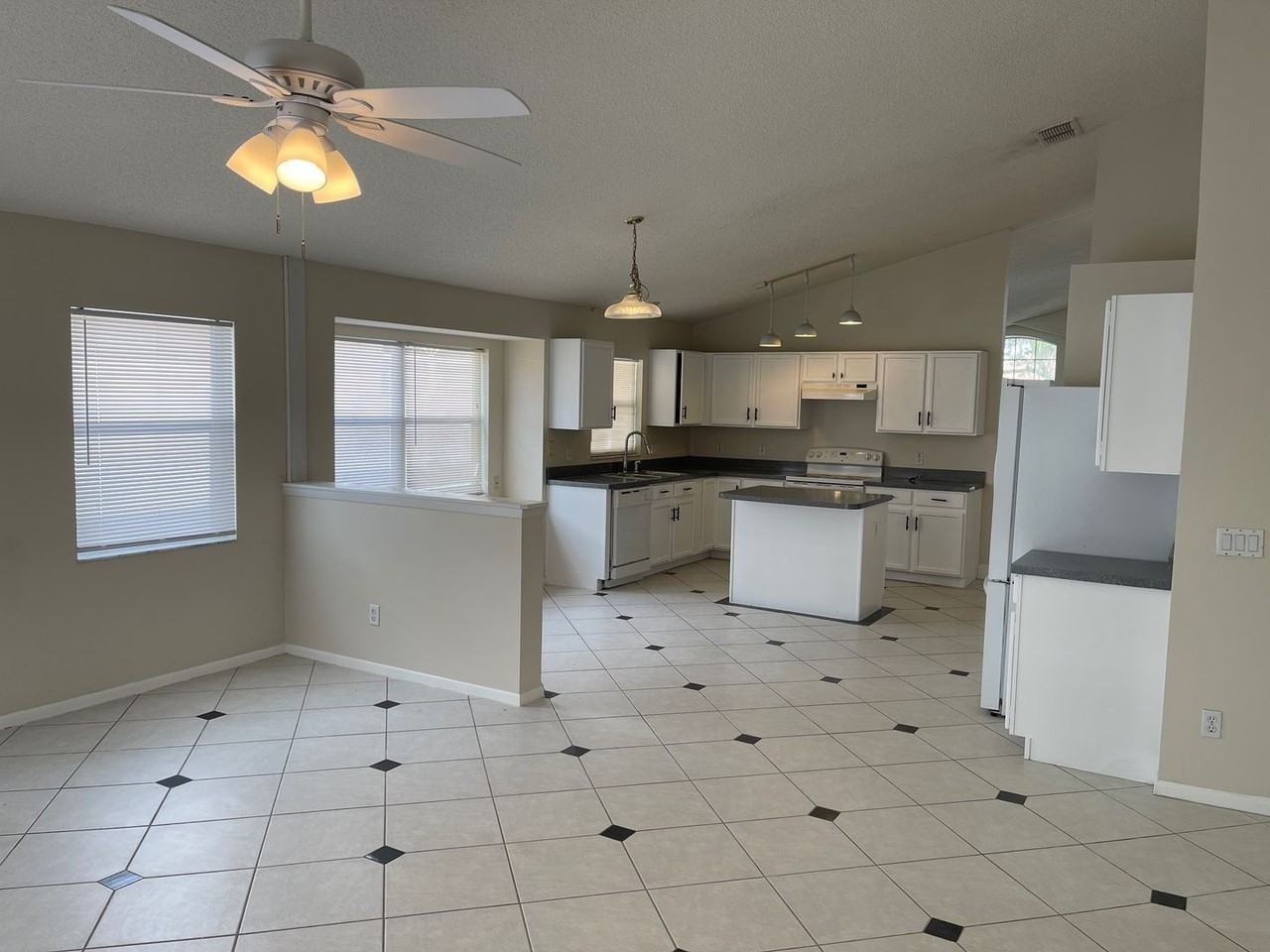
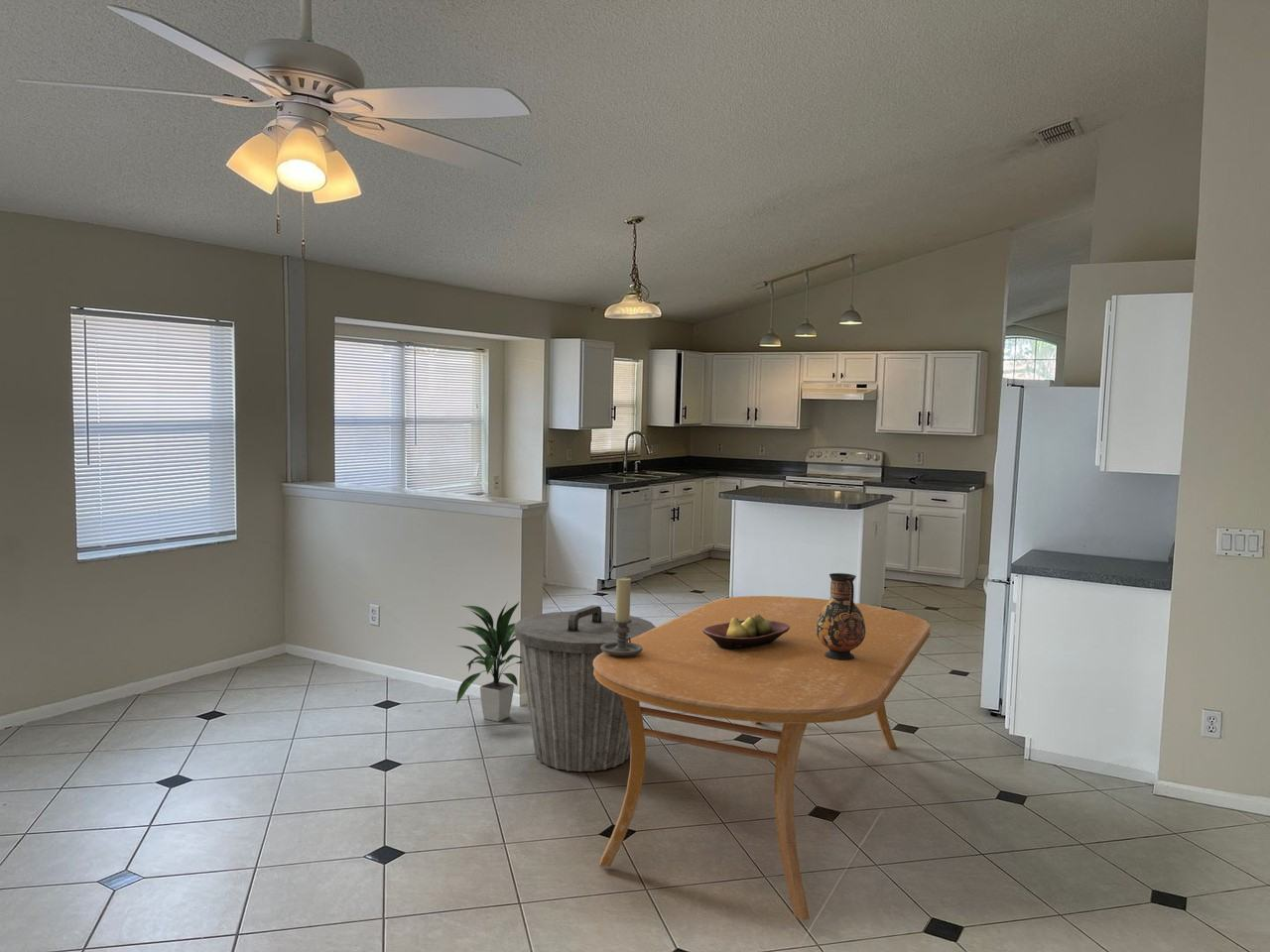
+ fruit bowl (746, 629)
+ vase (840, 615)
+ dining table (775, 719)
+ candle holder (624, 614)
+ indoor plant (493, 657)
+ trash can (583, 681)
